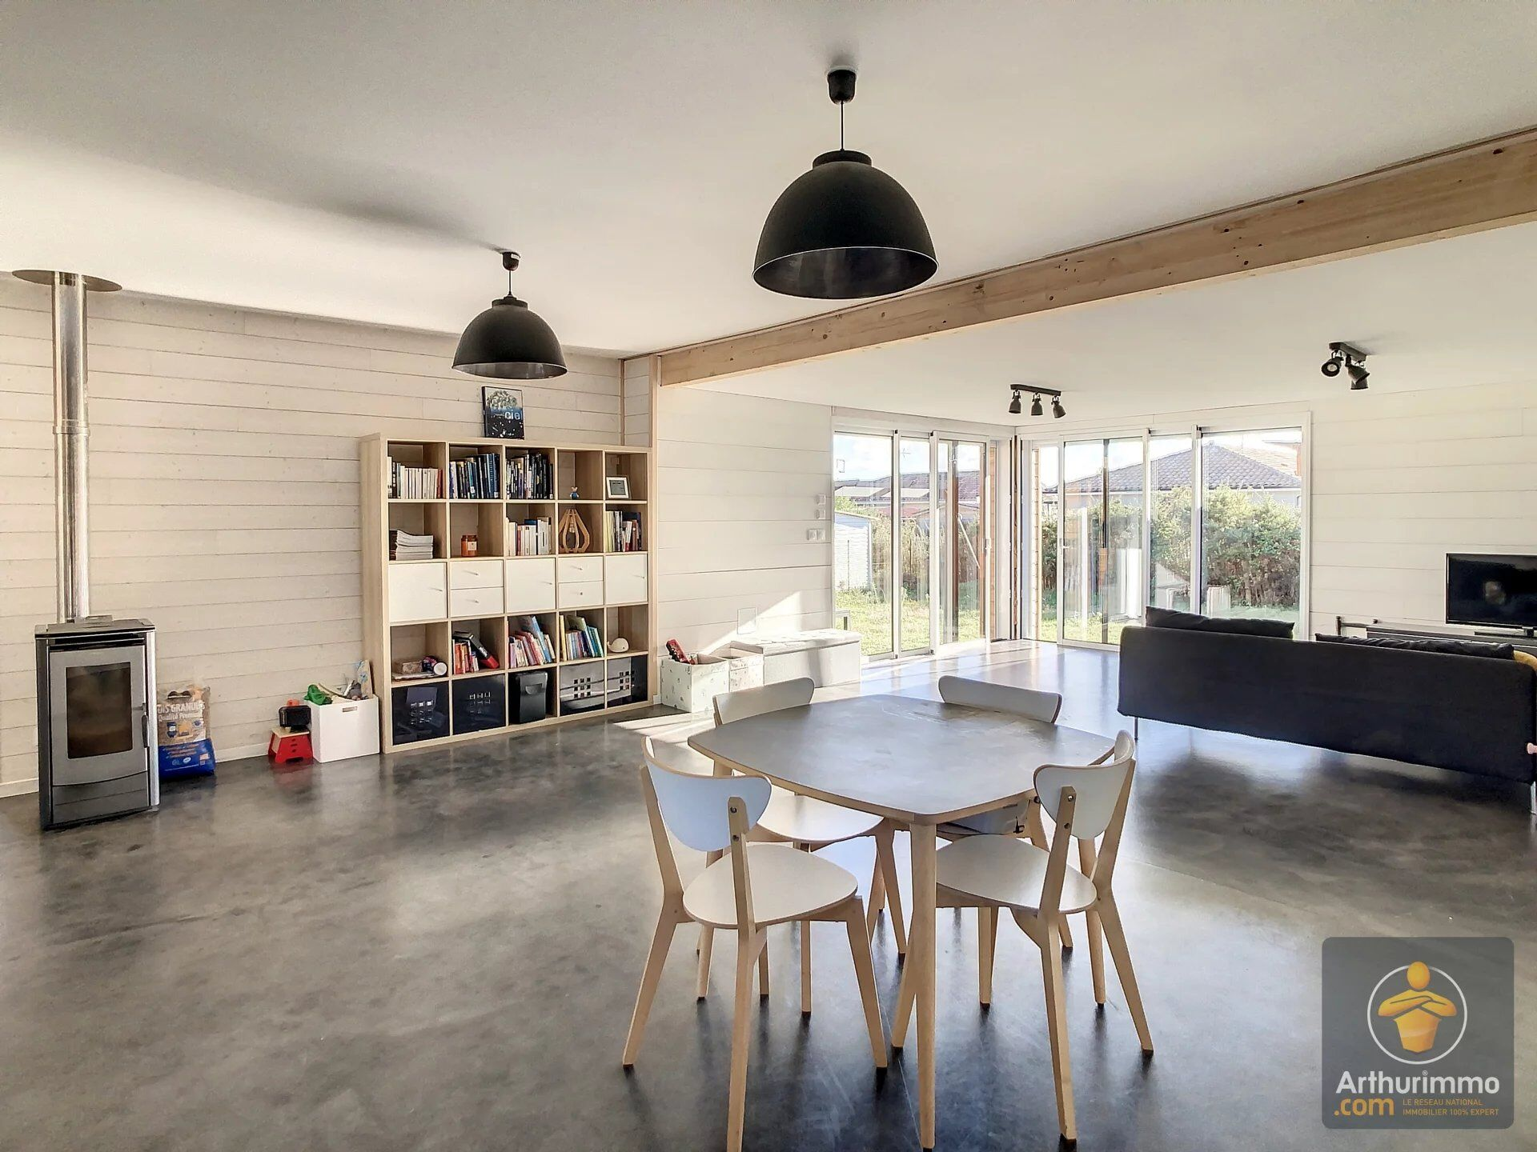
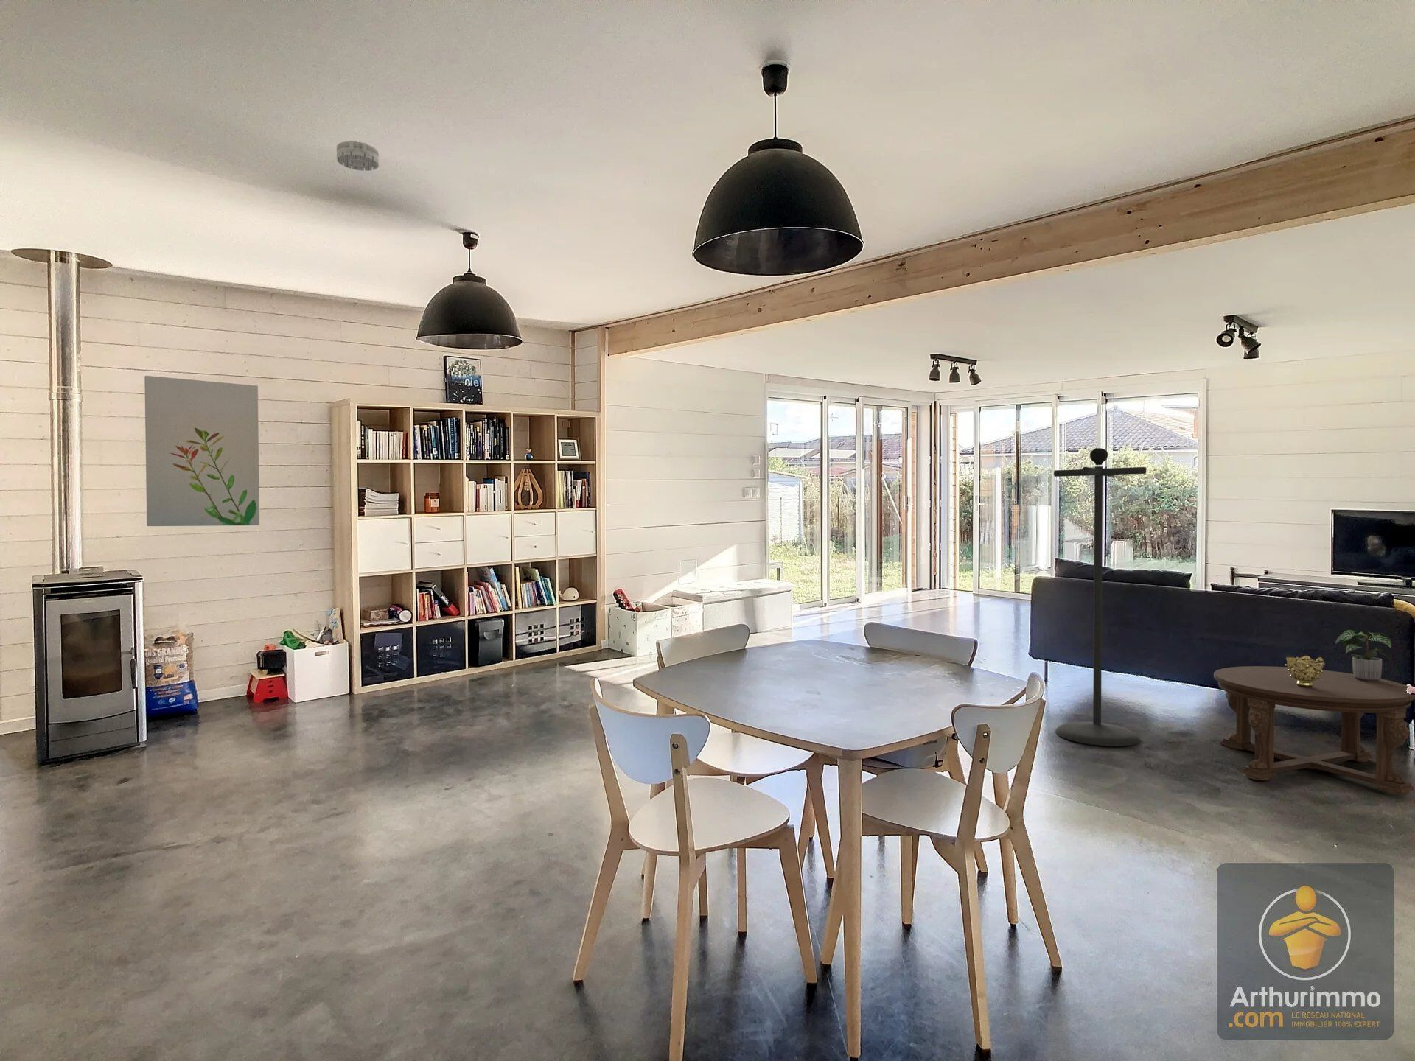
+ coat rack (1097, 592)
+ potted plant (1366, 655)
+ wall art (204, 454)
+ coffee table (1309, 709)
+ decorative bowl (1305, 672)
+ smoke detector (358, 155)
